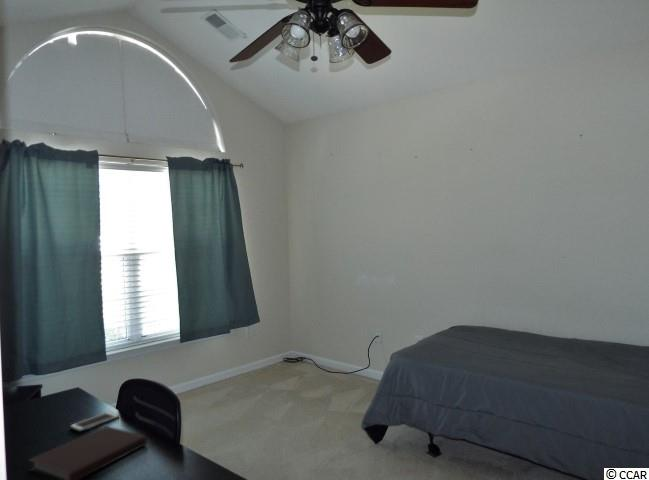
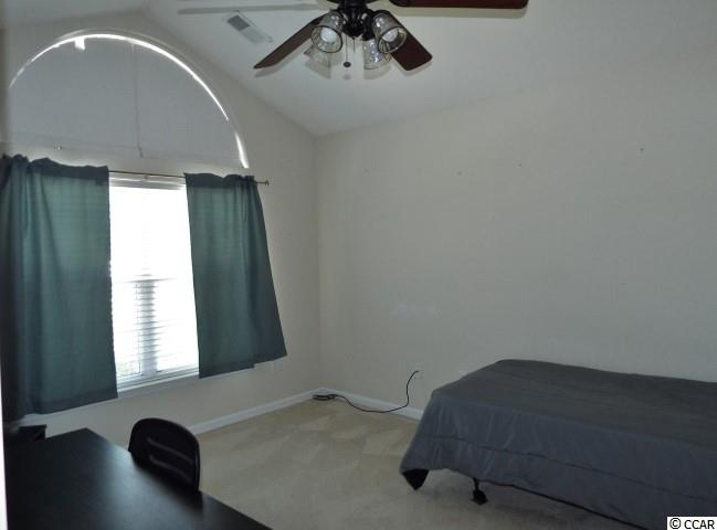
- cell phone (95, 421)
- notebook (90, 452)
